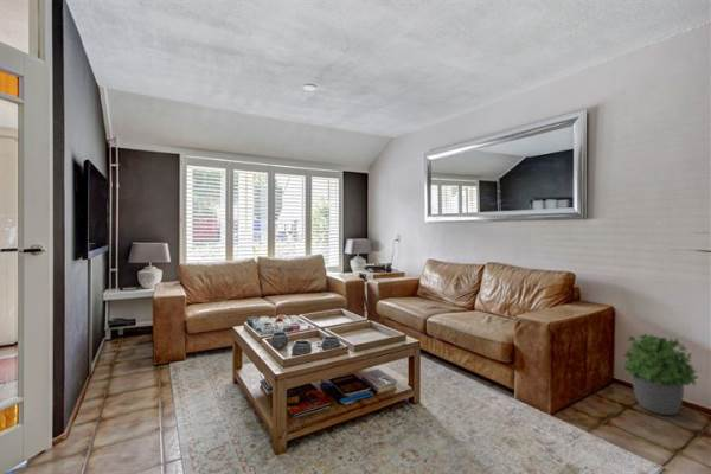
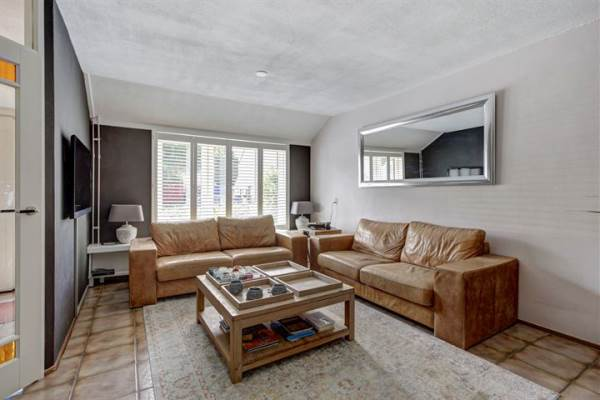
- potted plant (656, 371)
